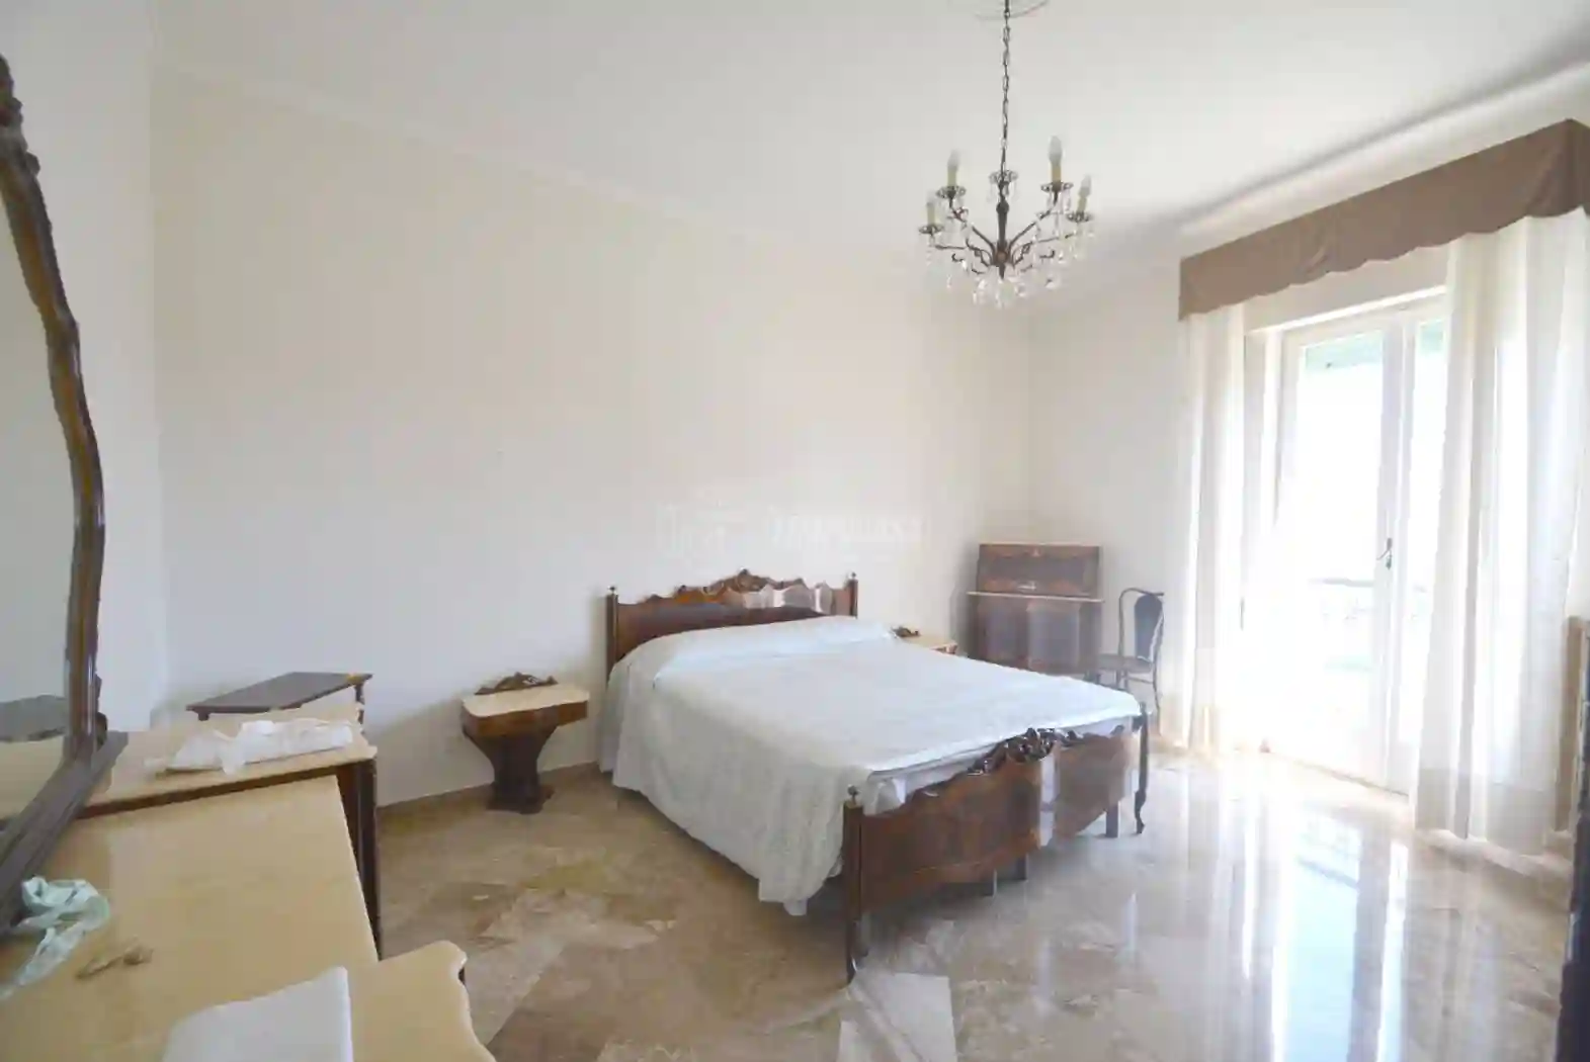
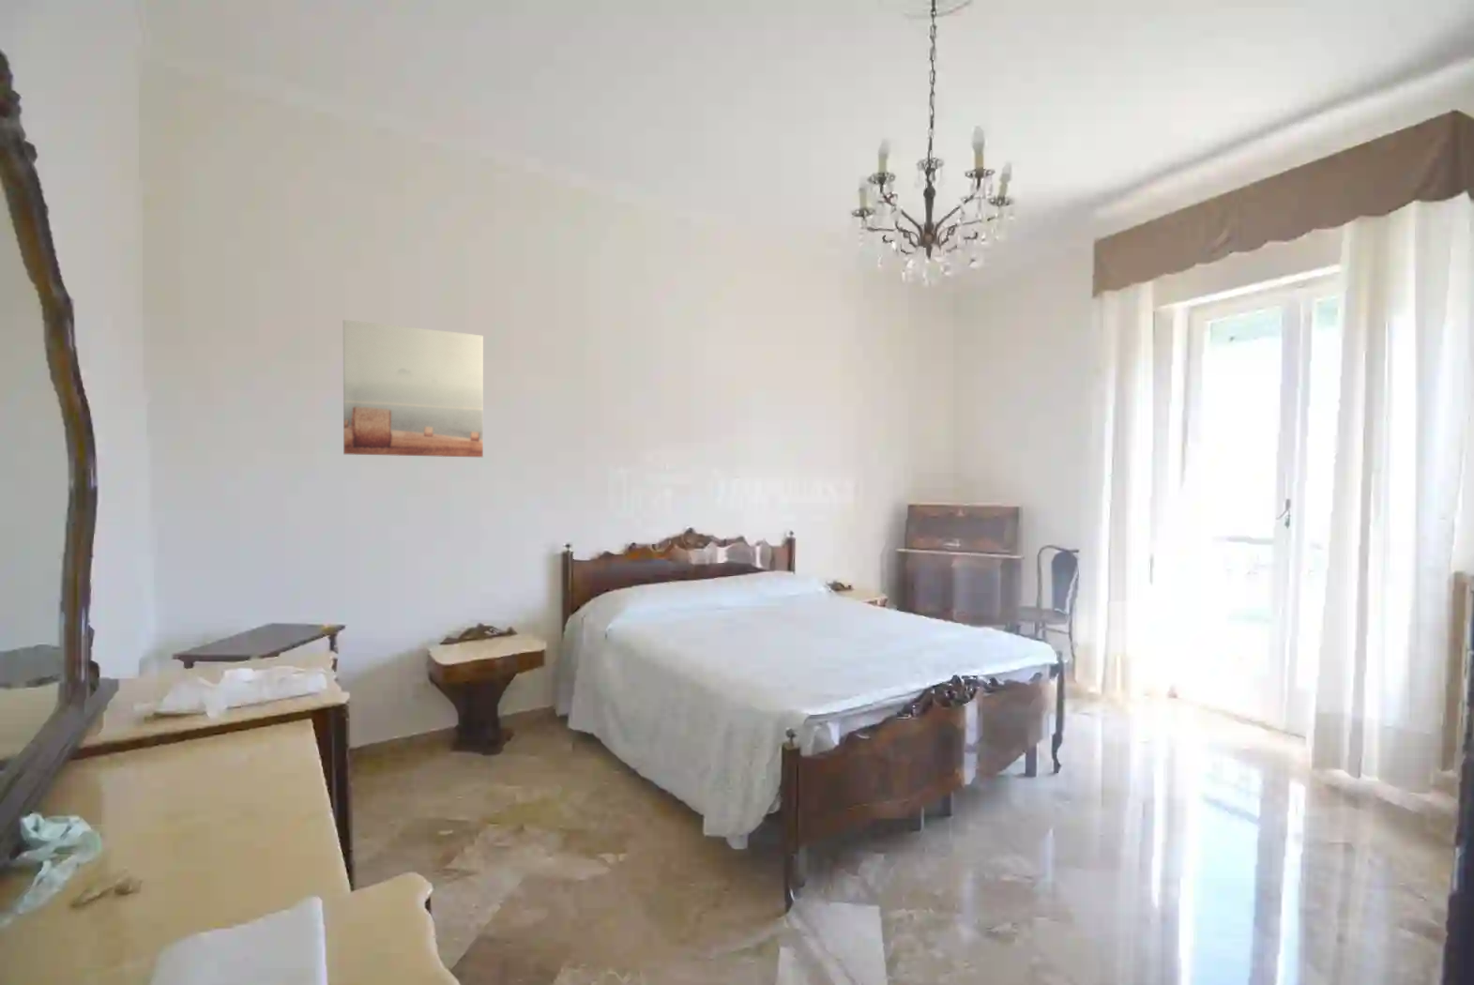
+ wall art (415, 392)
